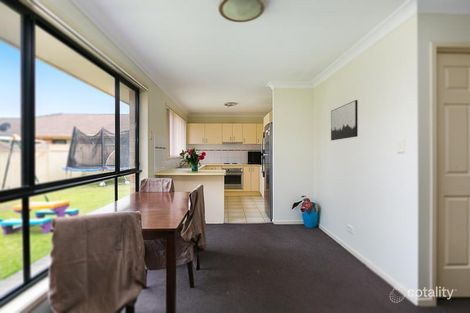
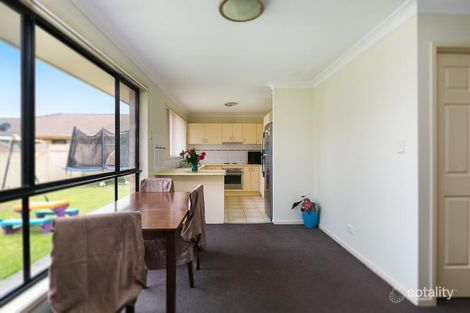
- wall art (342, 122)
